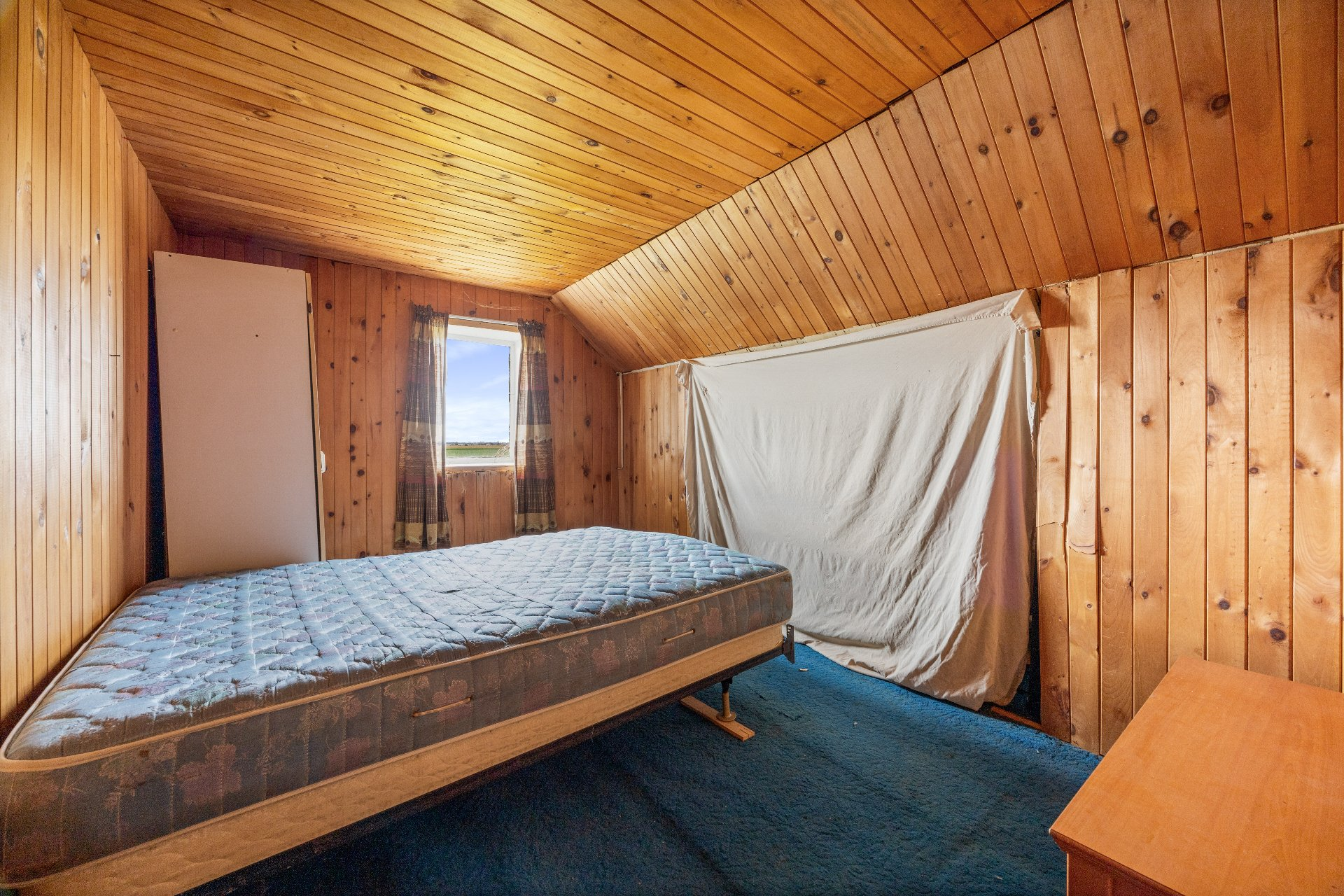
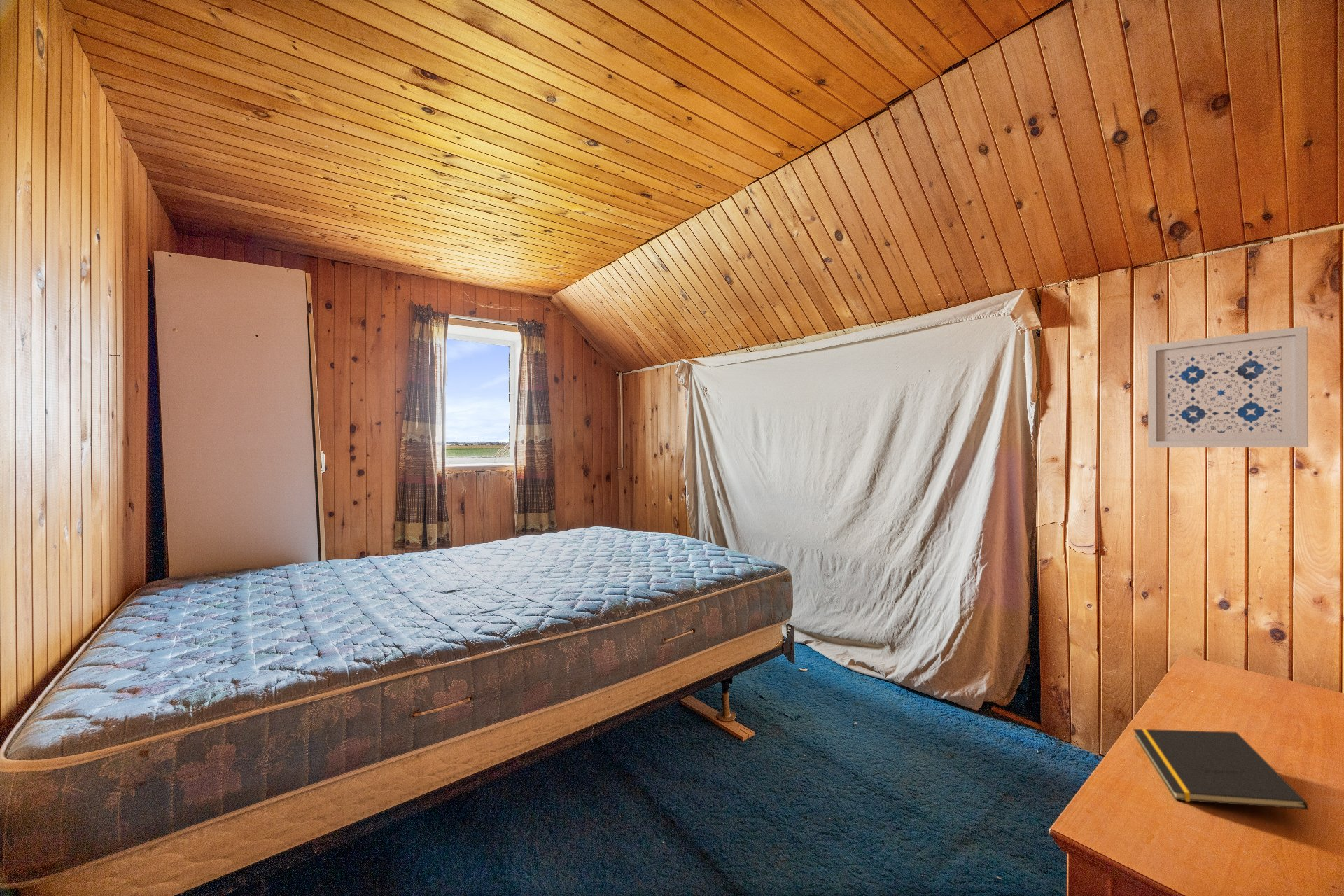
+ notepad (1208, 764)
+ wall art (1222, 392)
